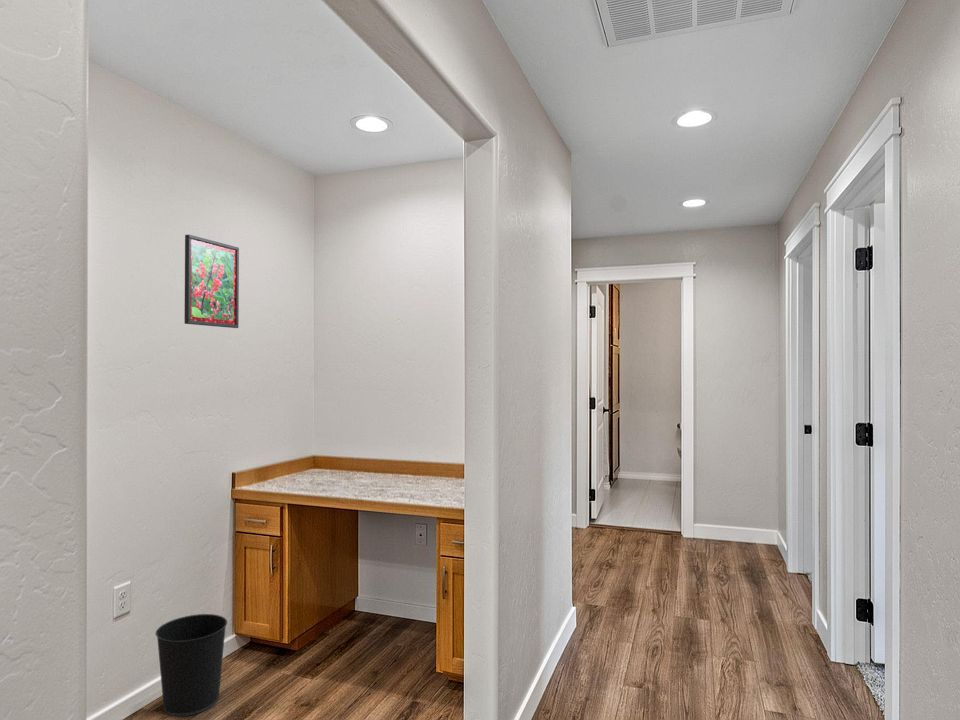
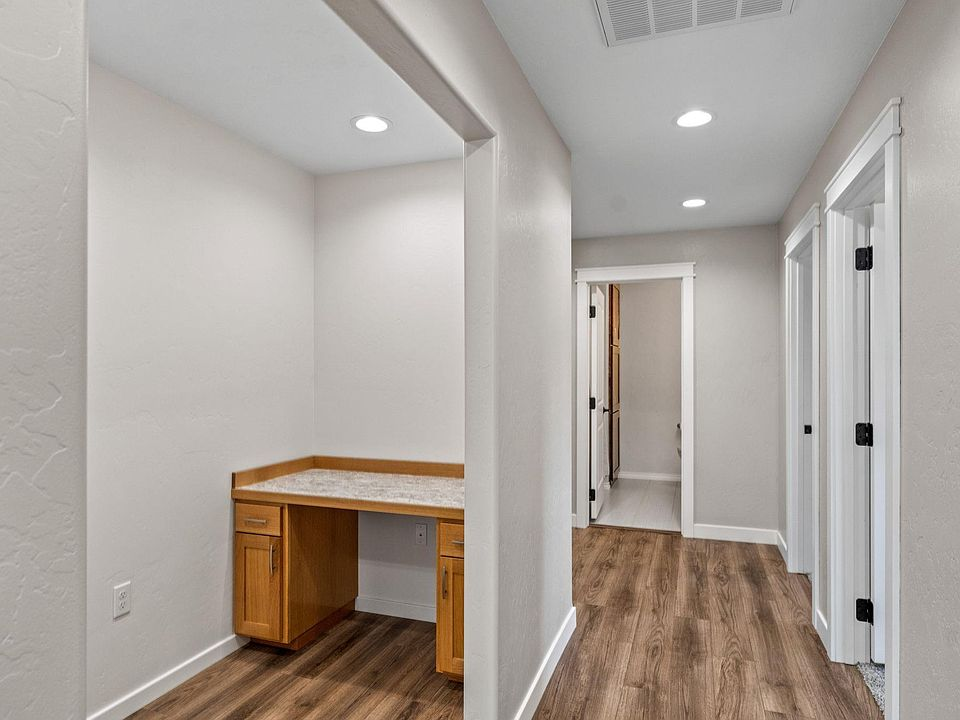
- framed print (213, 283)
- wastebasket (191, 664)
